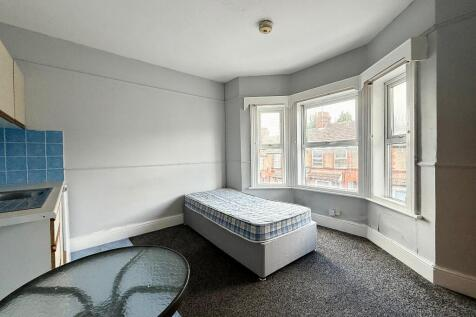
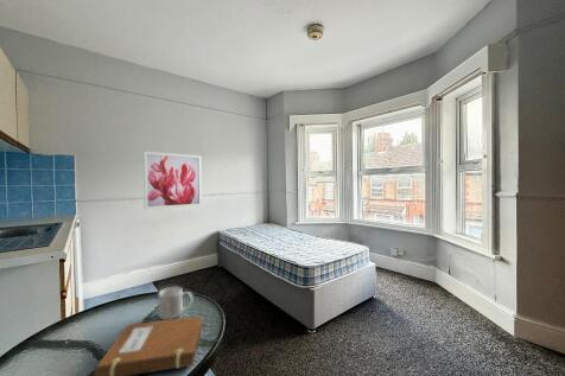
+ wall art (174, 180)
+ notebook (154, 344)
+ mug (176, 301)
